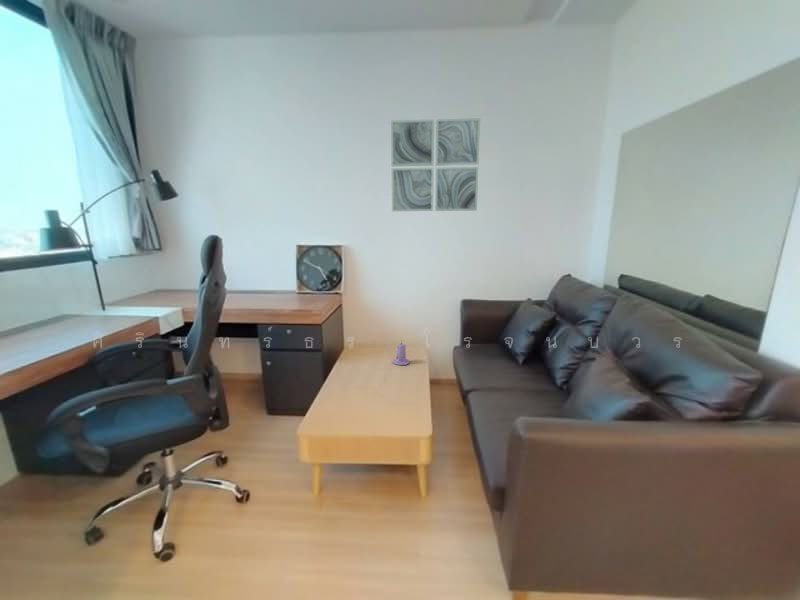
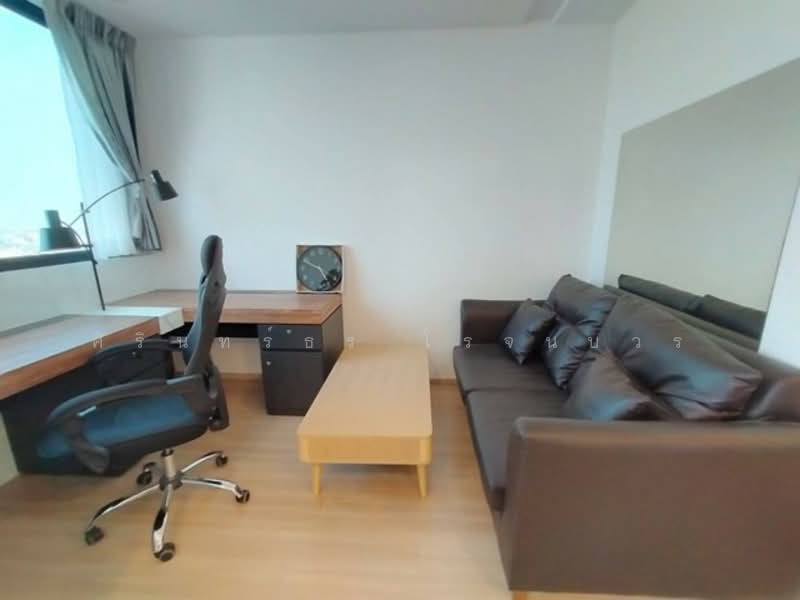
- candle (401, 351)
- wall art (436, 165)
